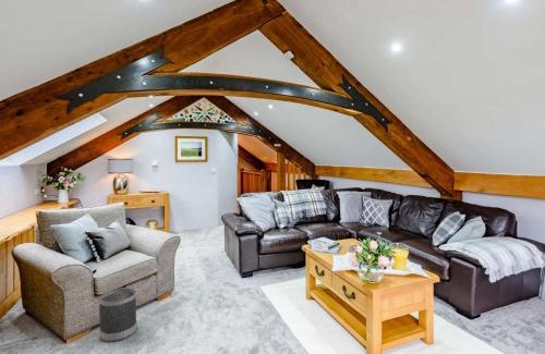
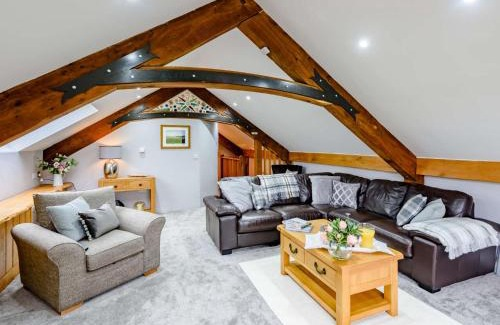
- wastebasket (118, 313)
